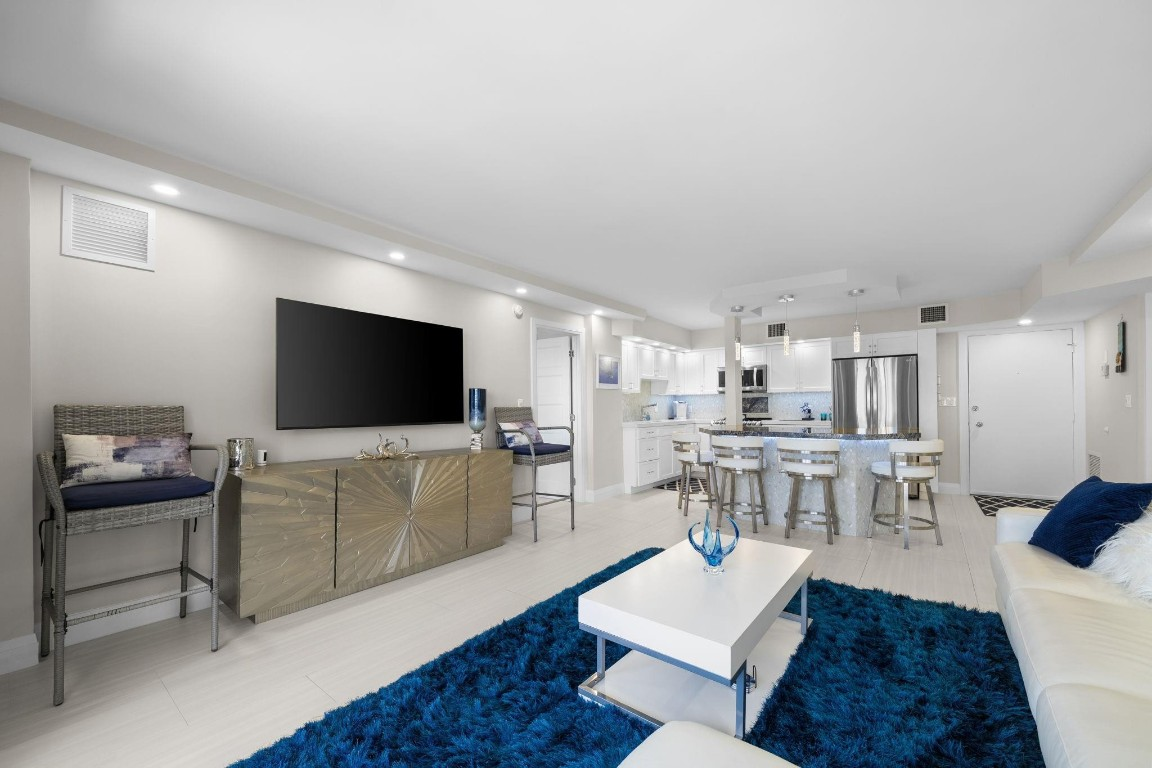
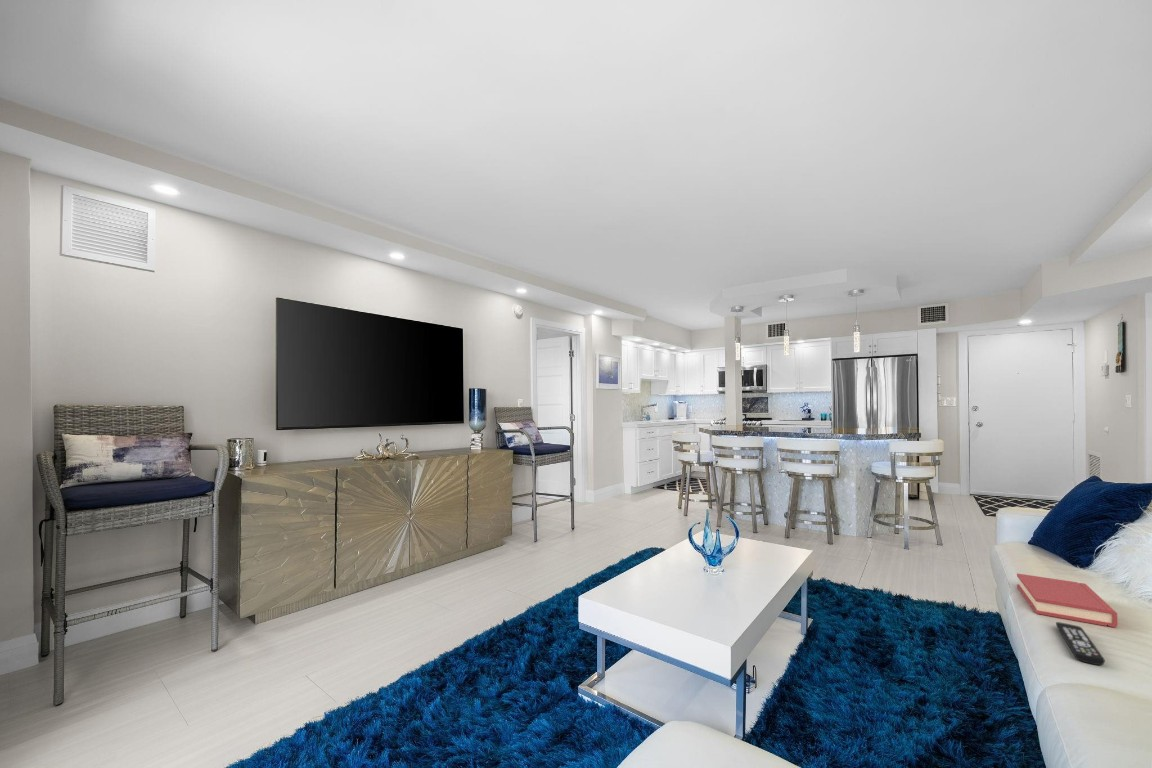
+ hardback book (1062, 598)
+ remote control (1078, 642)
